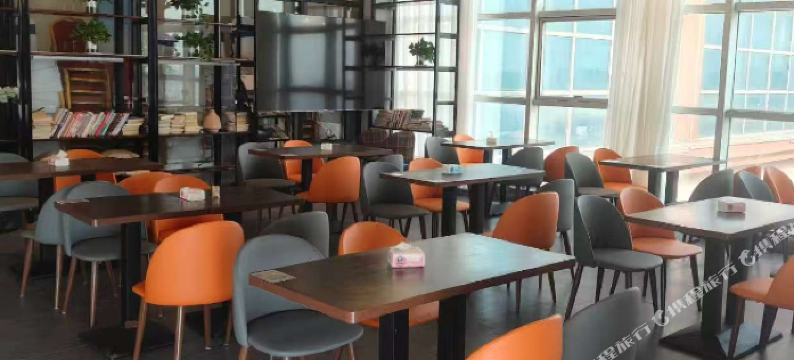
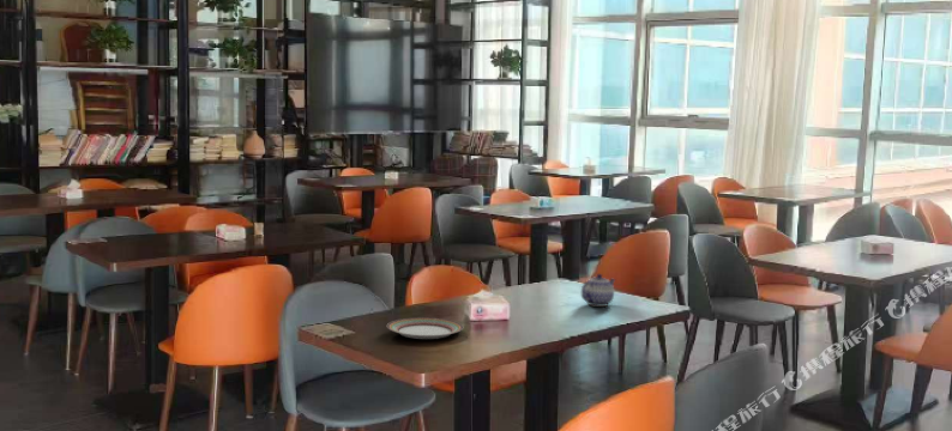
+ plate (424, 329)
+ teapot (598, 289)
